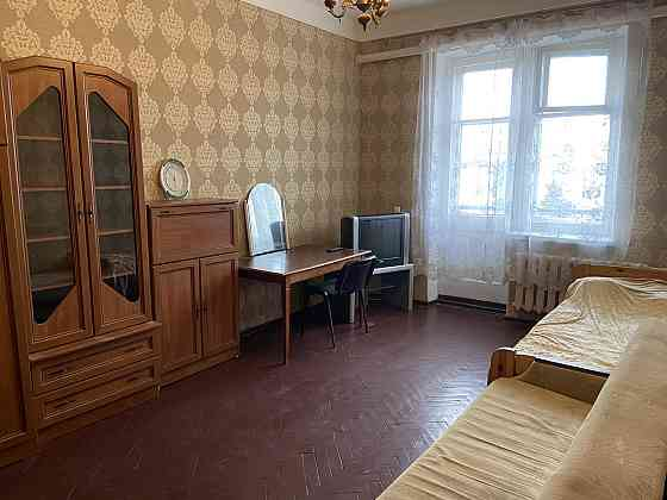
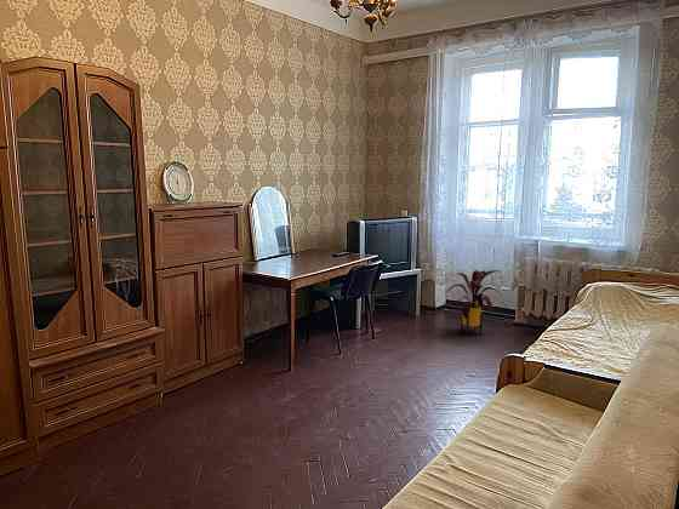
+ house plant (473, 301)
